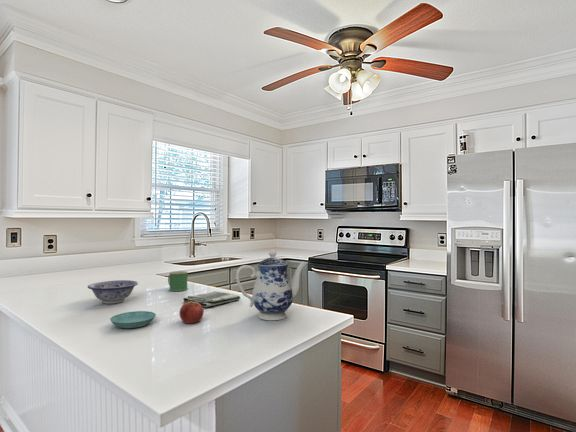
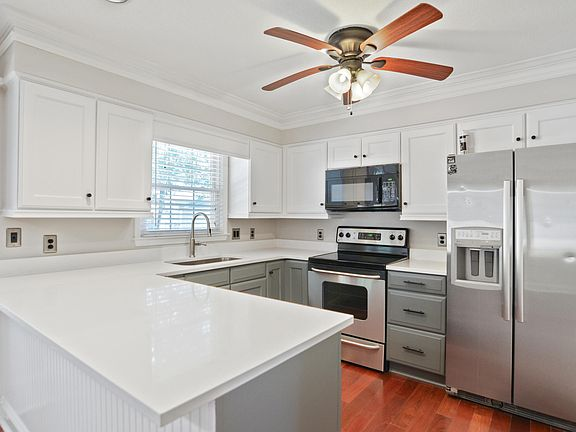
- teapot (272, 283)
- saucer (133, 320)
- mug (176, 280)
- bowl (113, 292)
- dish towel (211, 297)
- apple (191, 310)
